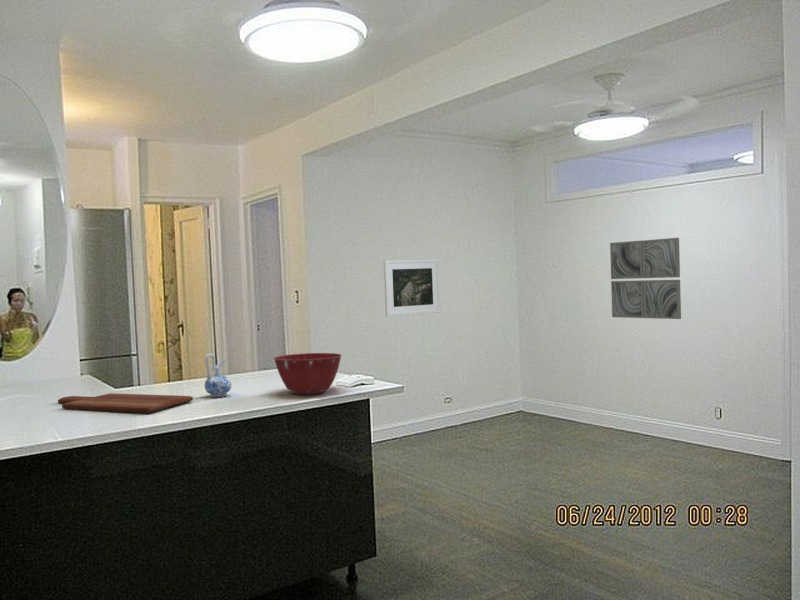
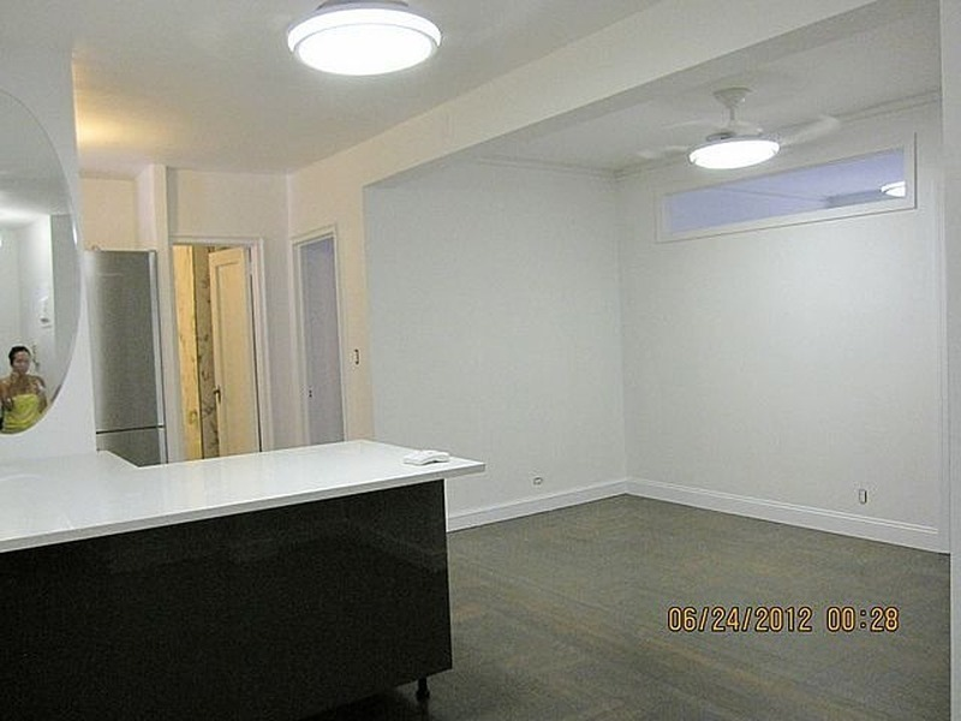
- mixing bowl (308, 373)
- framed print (412, 287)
- ceramic pitcher (217, 374)
- cutting board (125, 402)
- wall art (644, 280)
